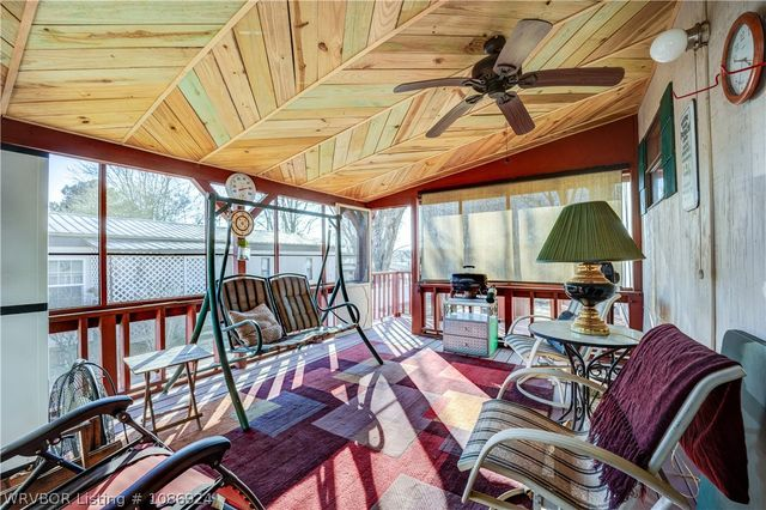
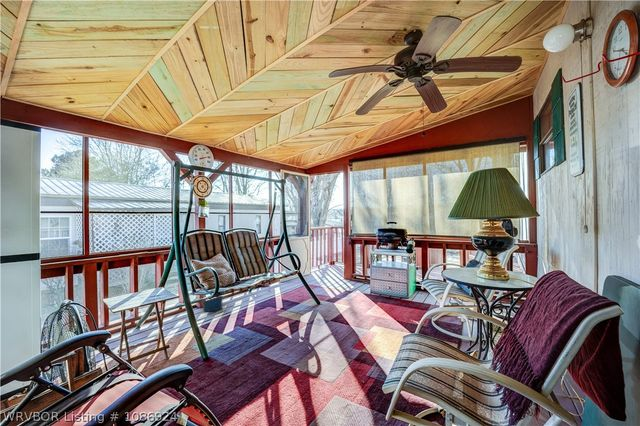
+ bucket (213, 300)
